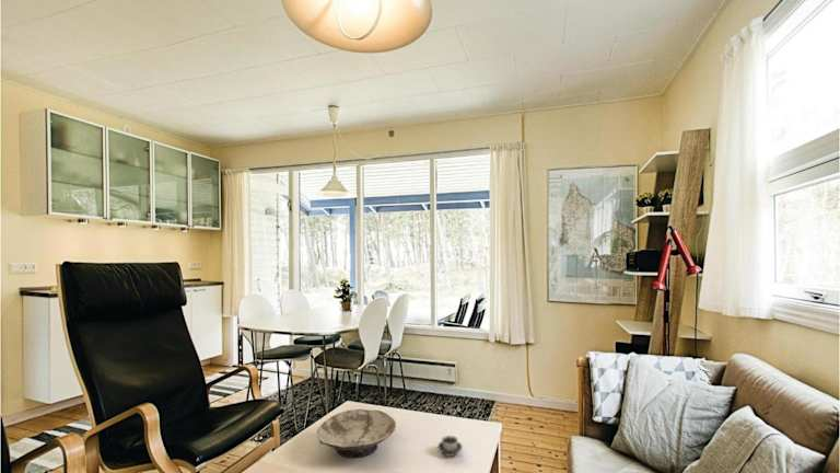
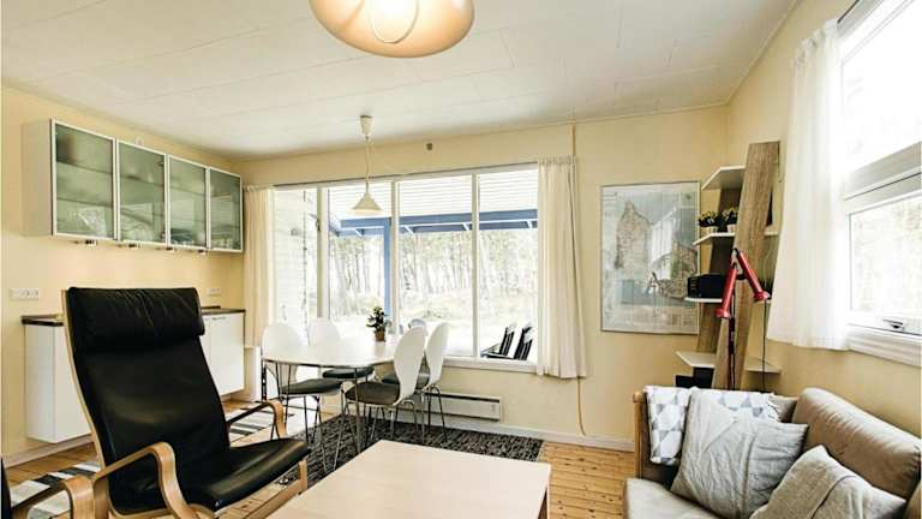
- bowl (357, 436)
- cup (450, 446)
